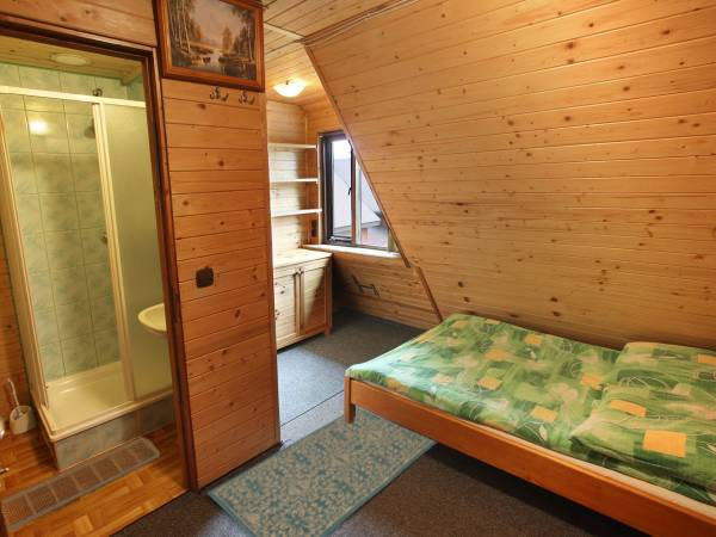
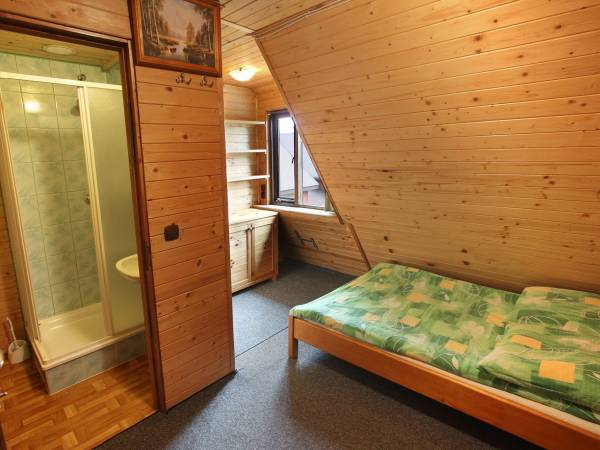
- rug (340, 459)
- woven basket (84, 475)
